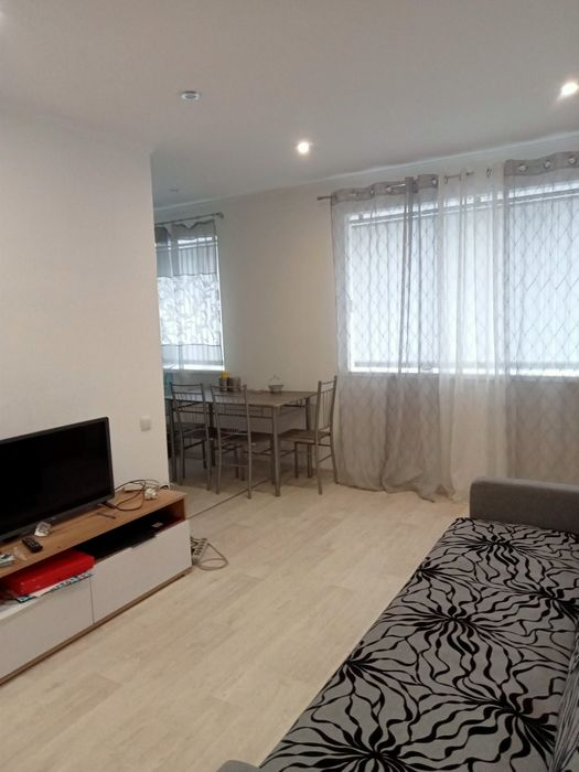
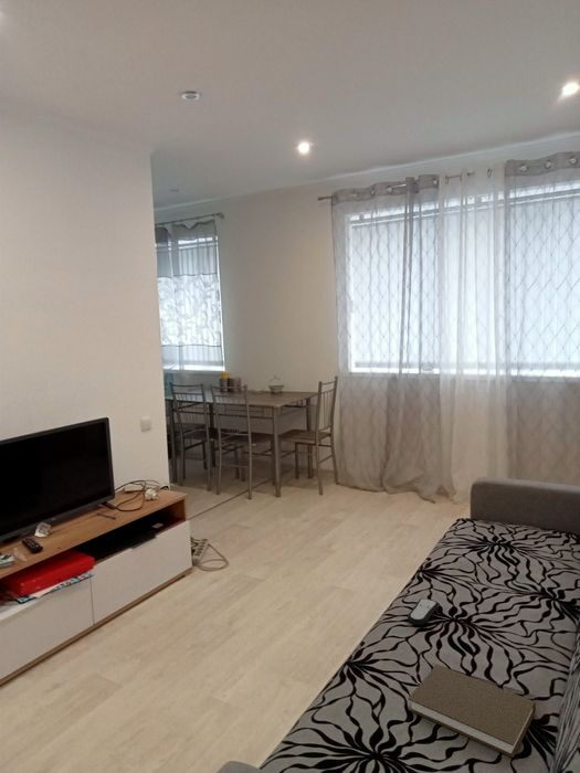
+ book (471, 705)
+ remote control (422, 611)
